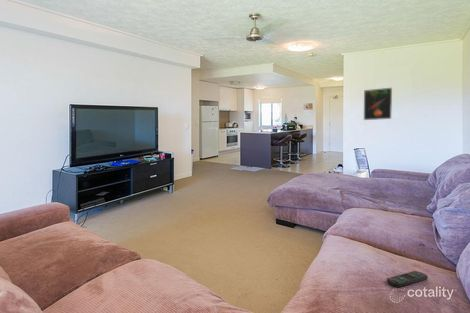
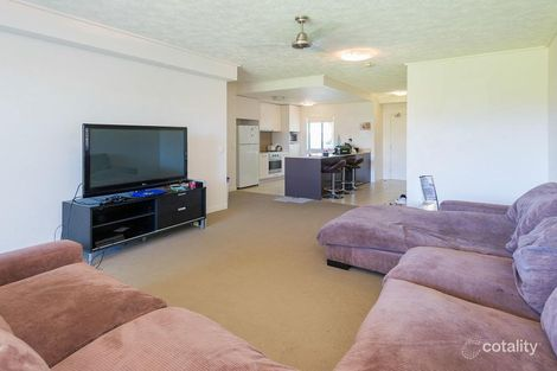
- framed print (377, 104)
- remote control (407, 278)
